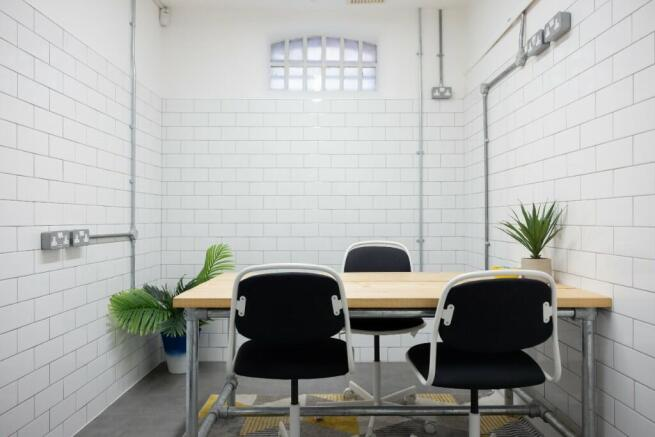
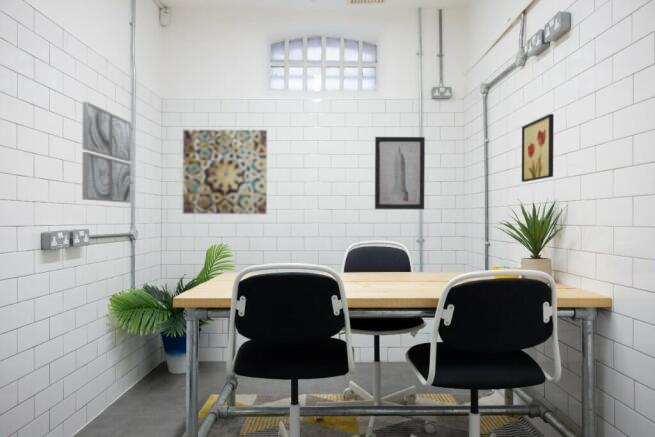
+ wall art (537, 150)
+ wall art (225, 172)
+ wall art (399, 173)
+ wall art (109, 156)
